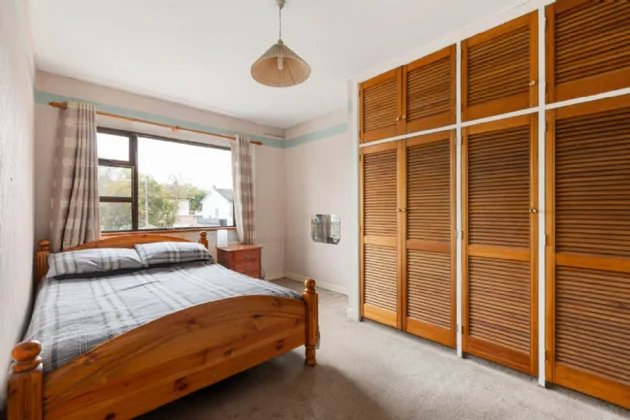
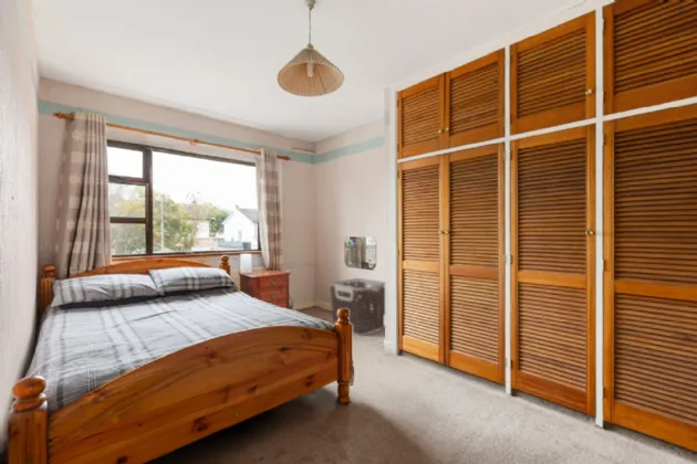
+ clothes hamper (360, 305)
